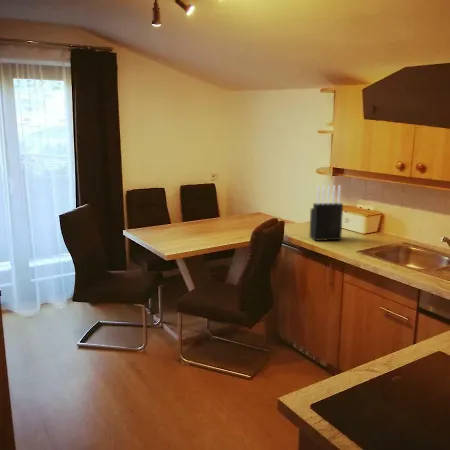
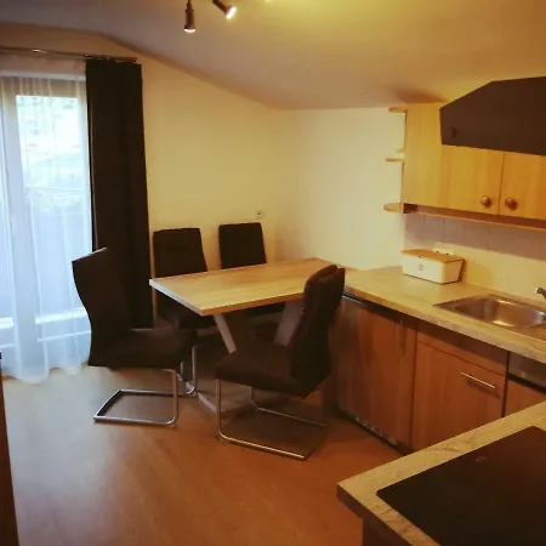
- knife block (325, 211)
